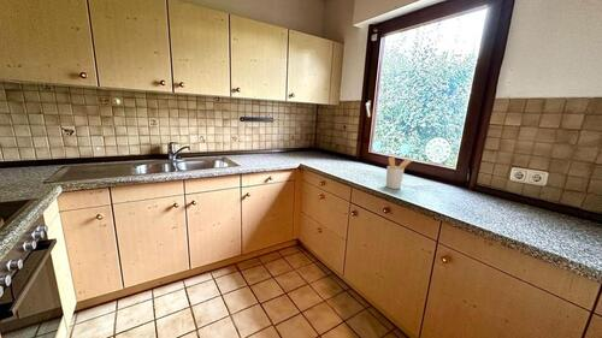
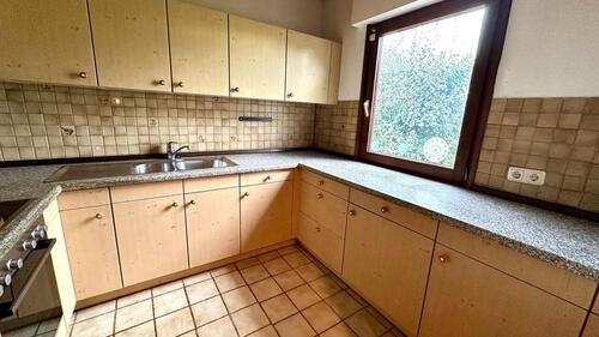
- utensil holder (399, 172)
